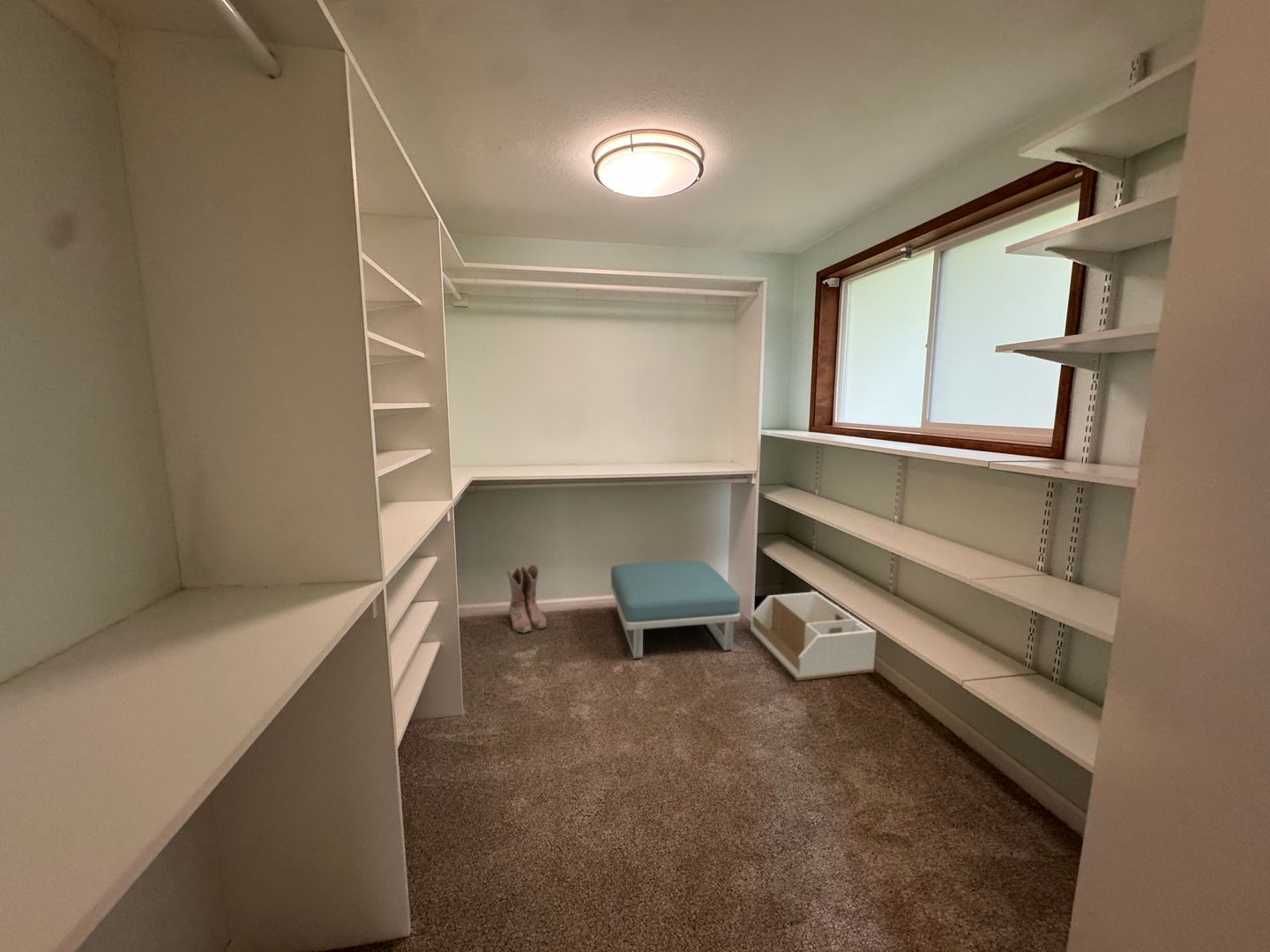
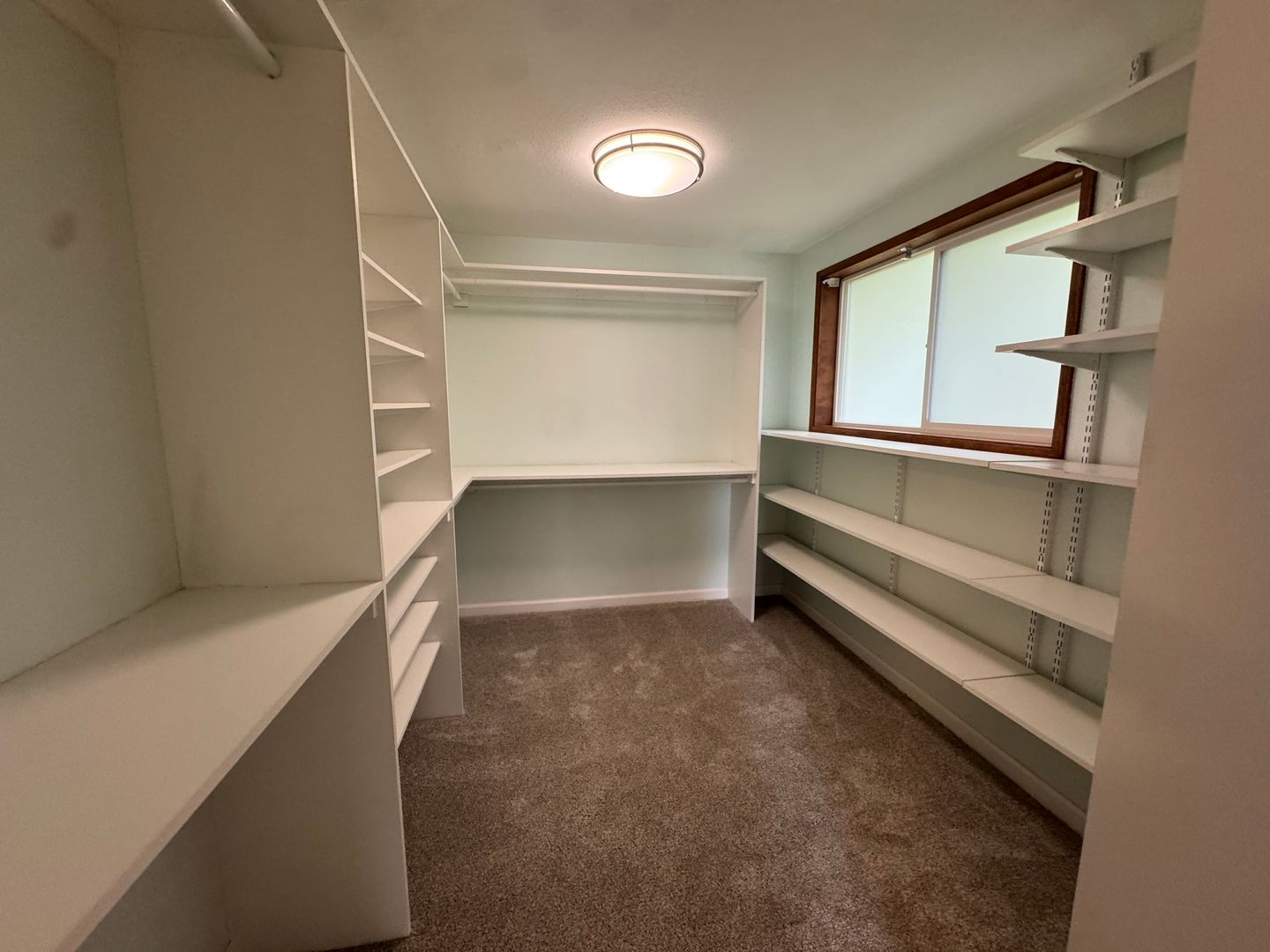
- footstool (669, 600)
- storage bin (806, 629)
- boots (527, 595)
